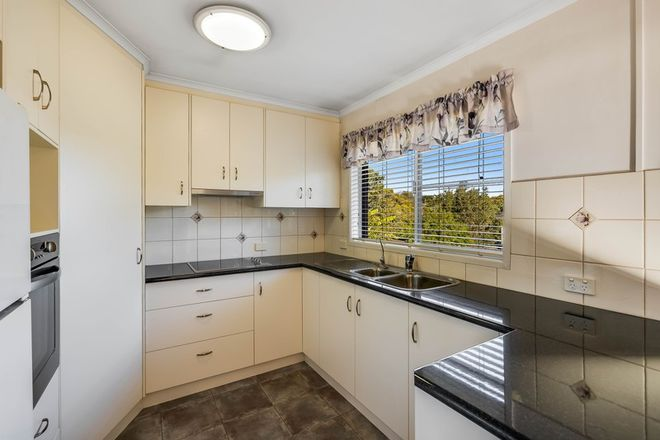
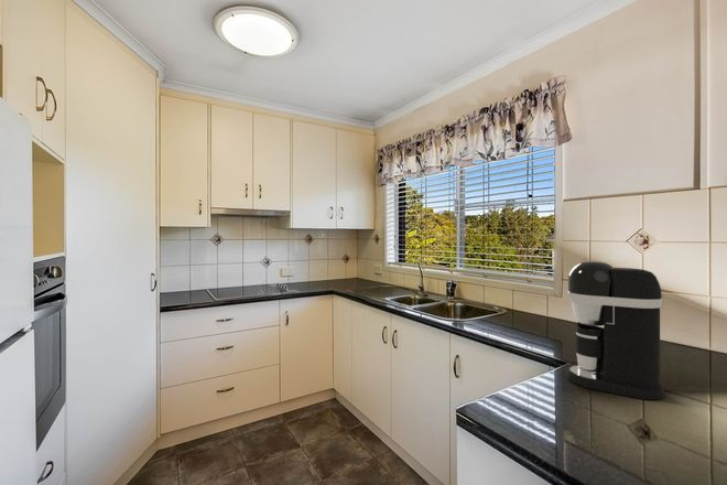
+ coffee maker (611, 323)
